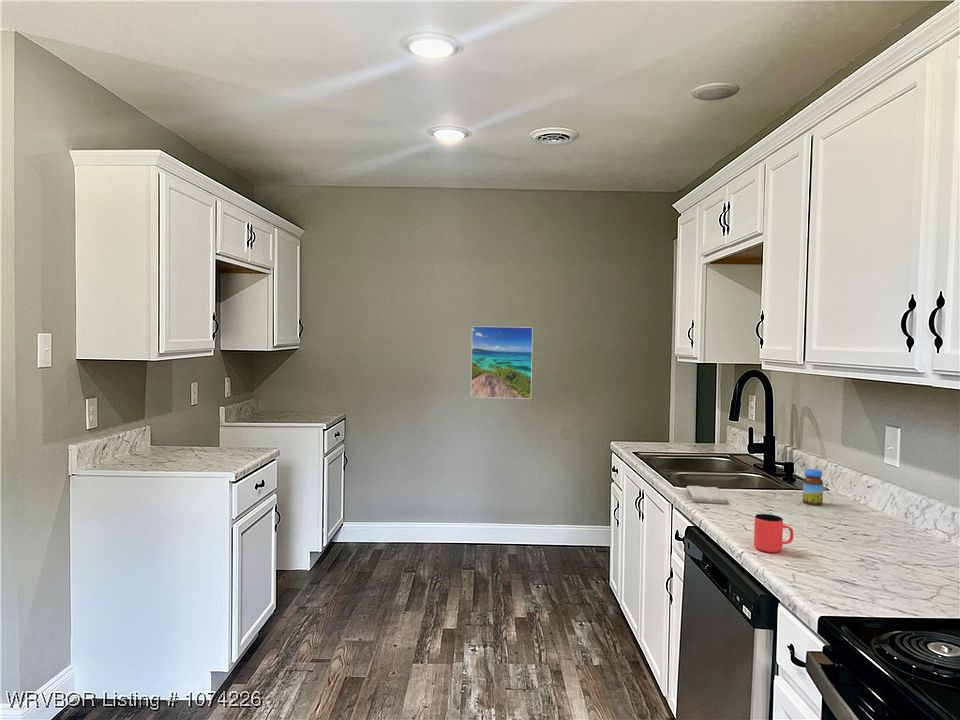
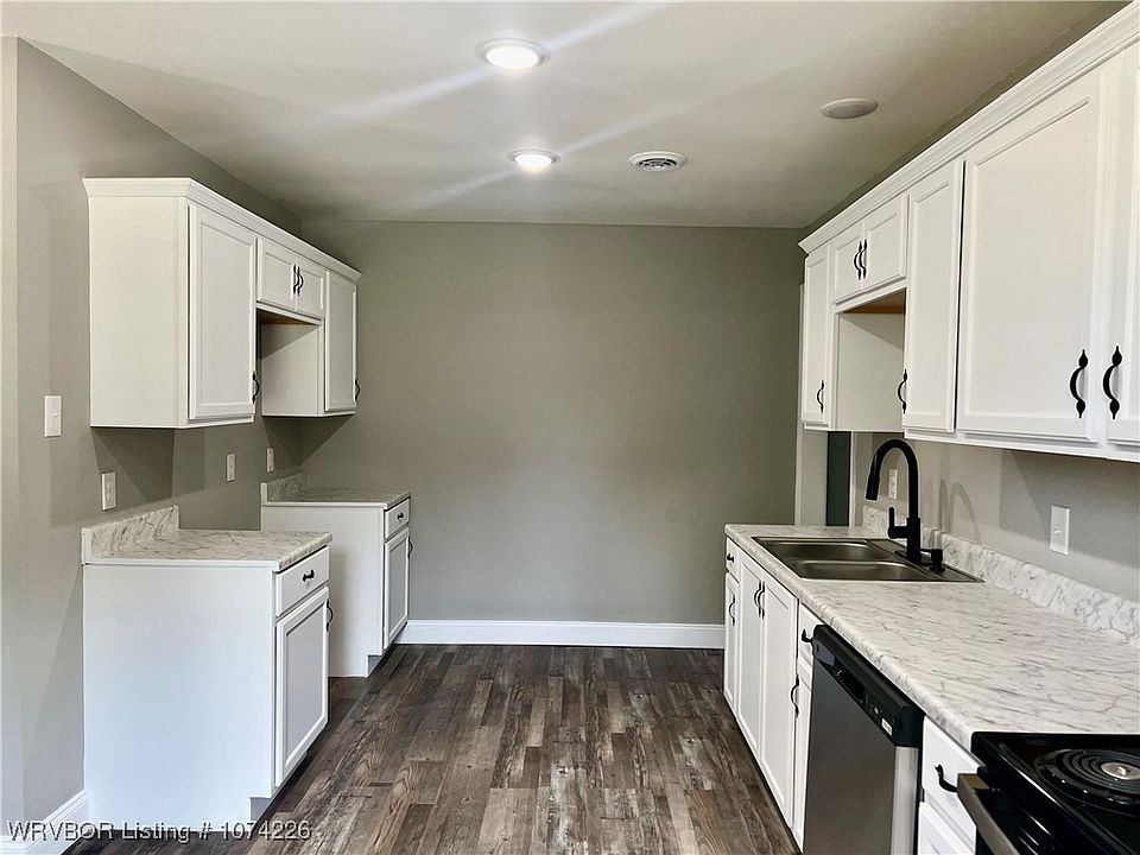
- cup (774, 533)
- washcloth (705, 494)
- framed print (501, 362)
- jar (813, 486)
